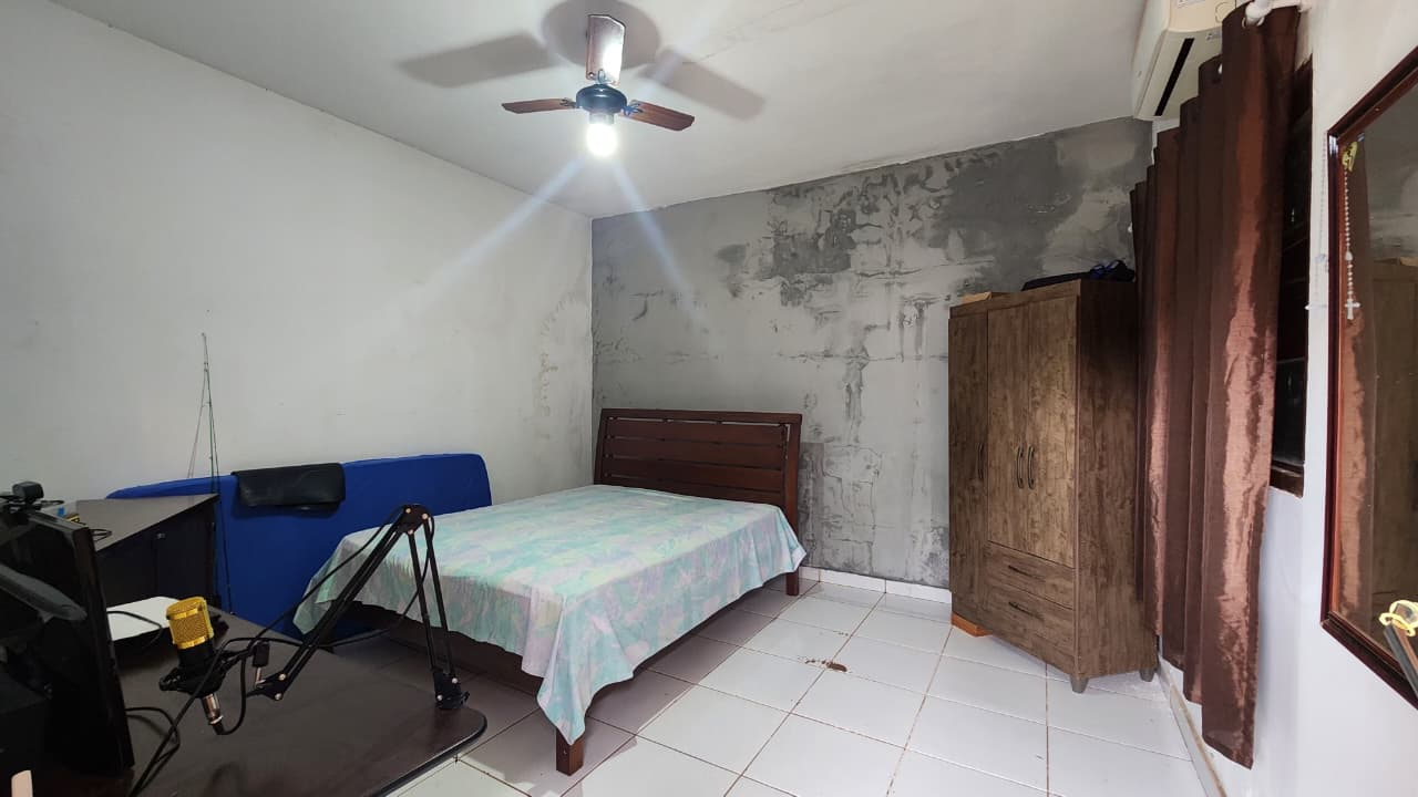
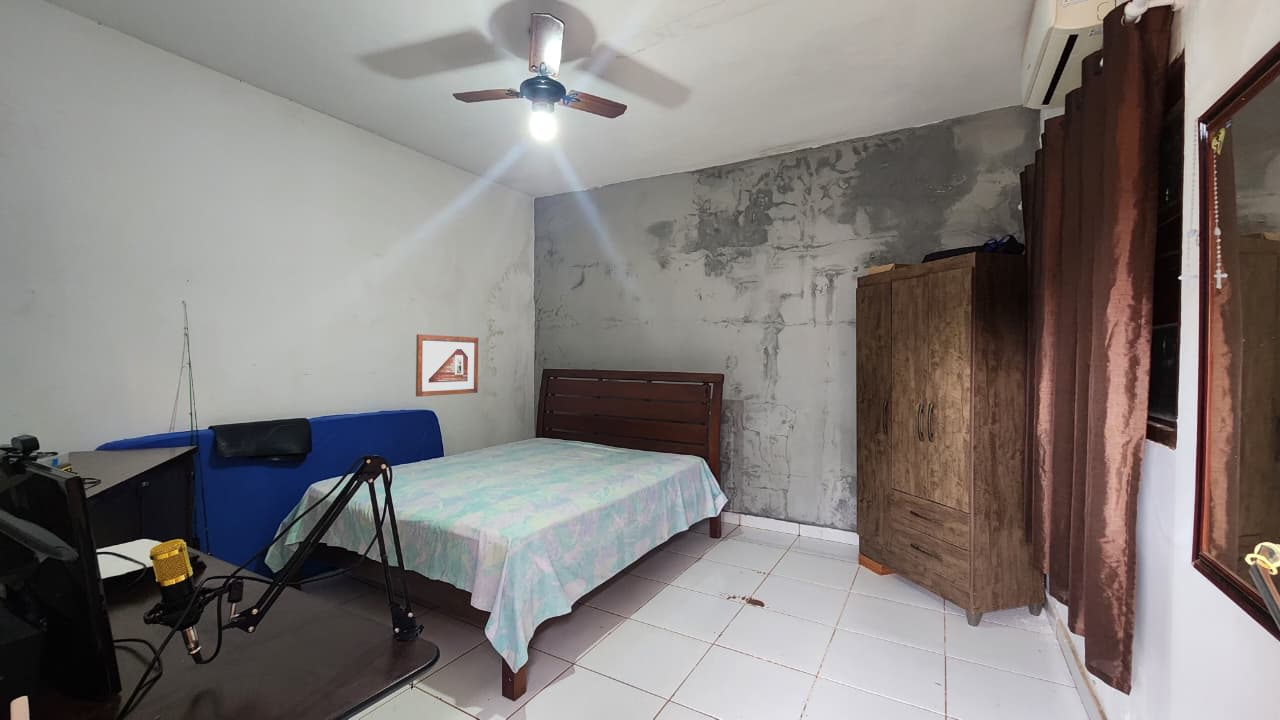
+ picture frame (448, 365)
